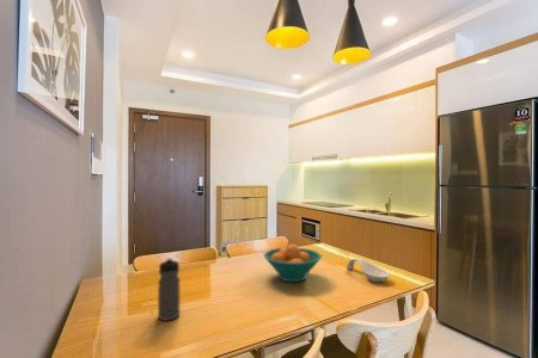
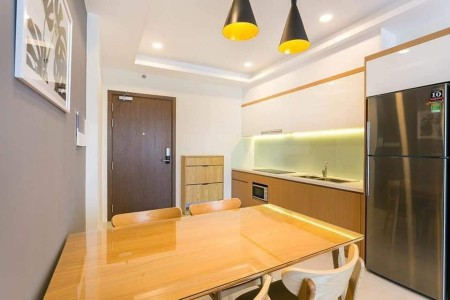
- water bottle (169, 286)
- spoon rest (366, 268)
- fruit bowl (292, 260)
